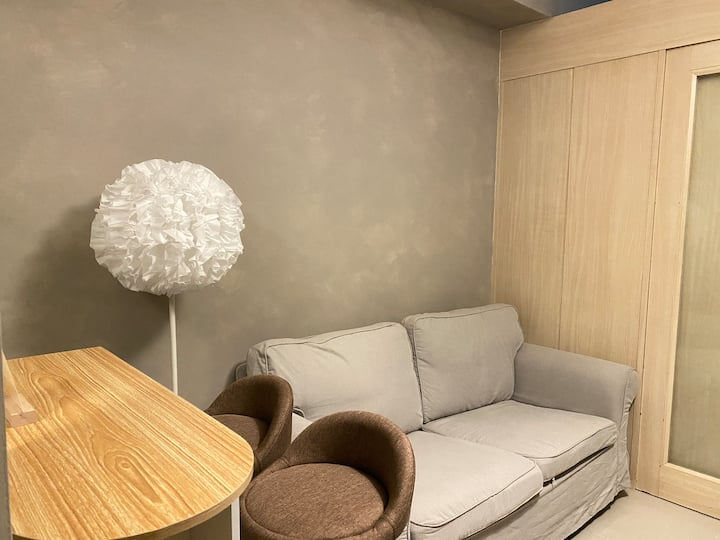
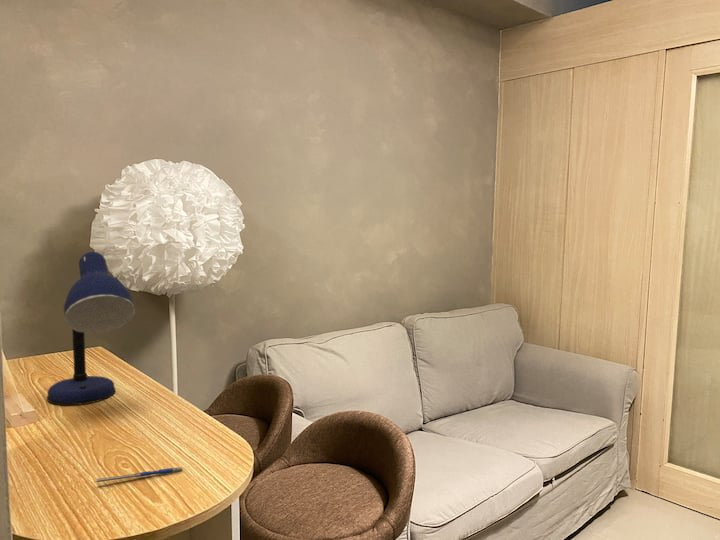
+ desk lamp (87, 328)
+ pen (139, 474)
